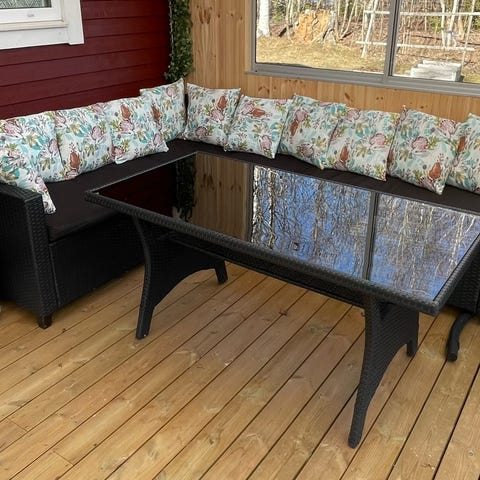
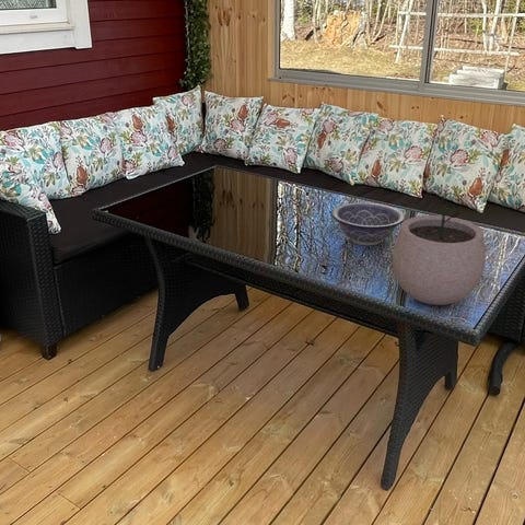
+ plant pot (439, 248)
+ decorative bowl (366, 226)
